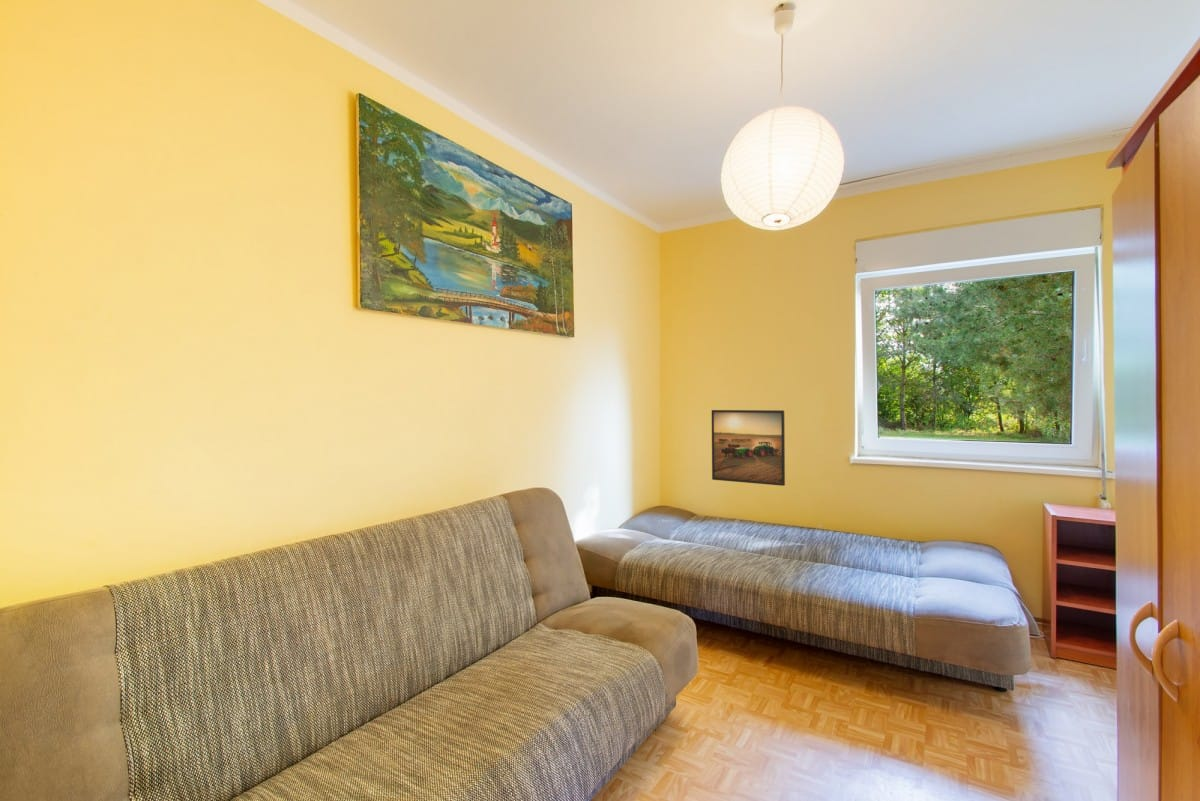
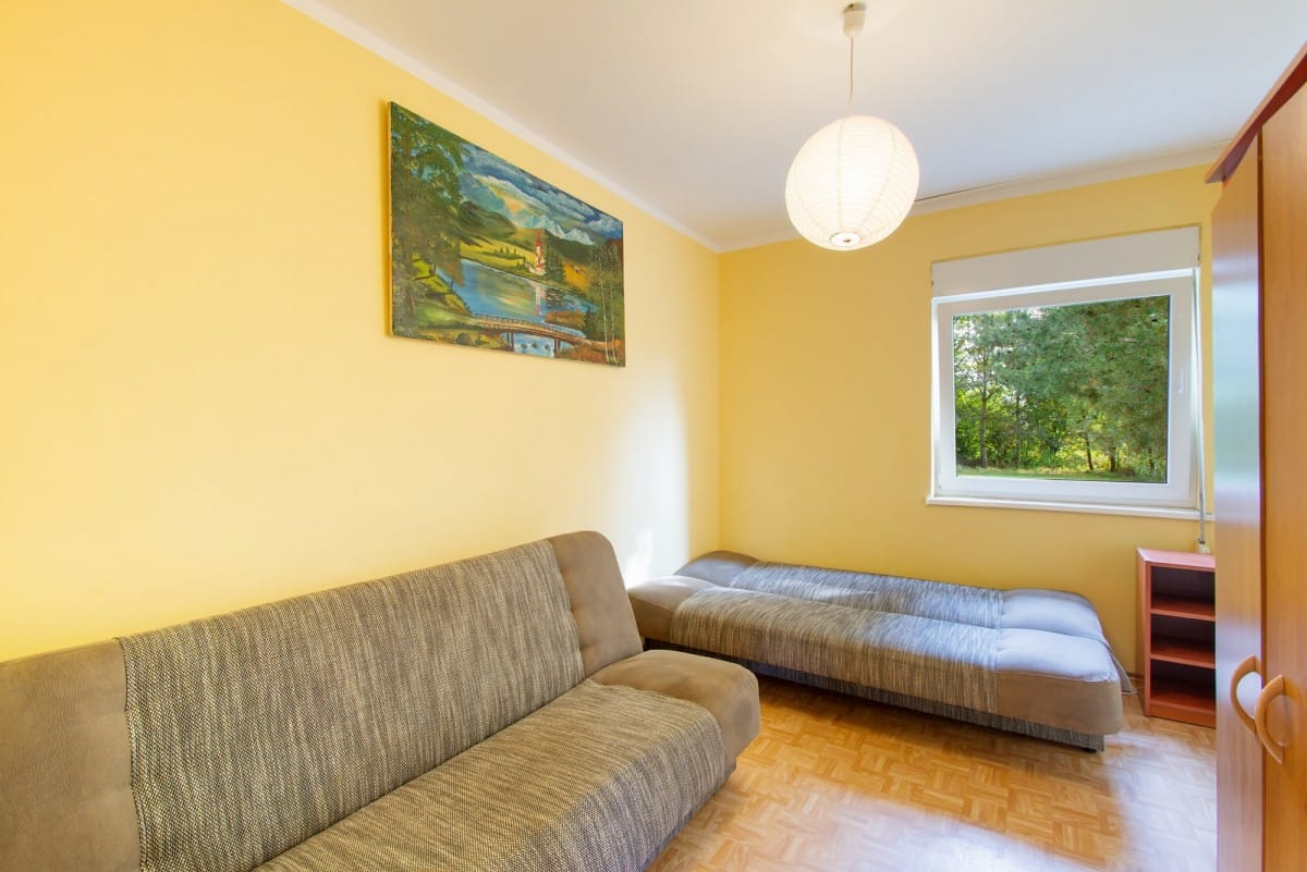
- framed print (746, 446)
